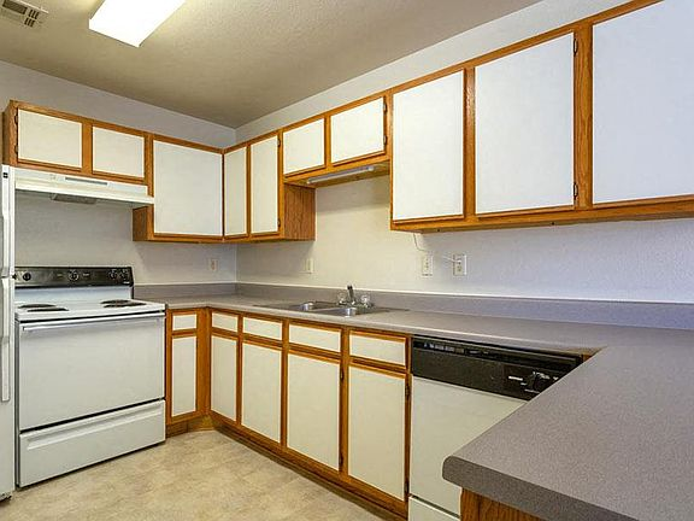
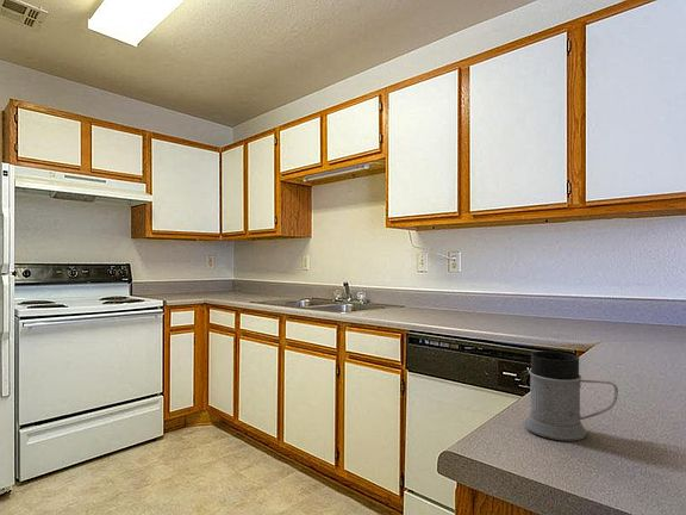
+ mug (569, 392)
